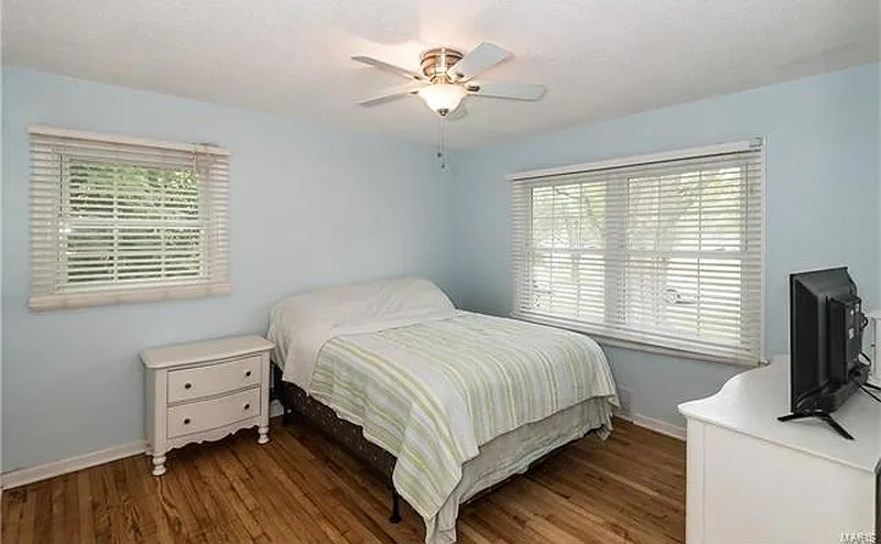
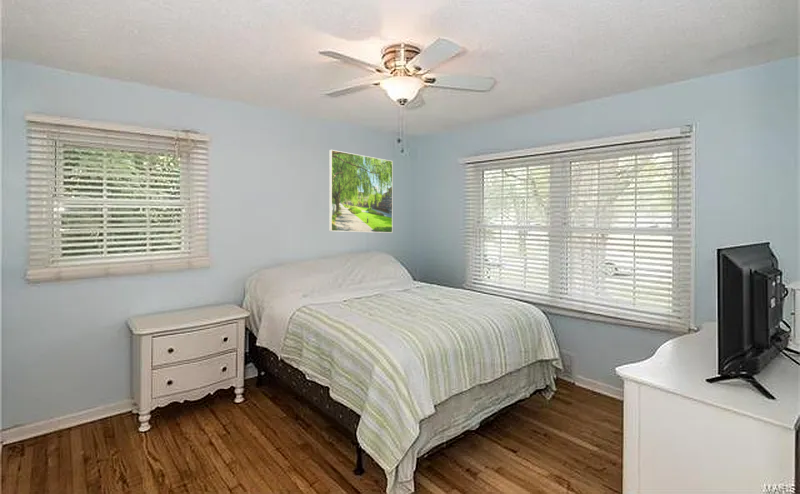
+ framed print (362, 193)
